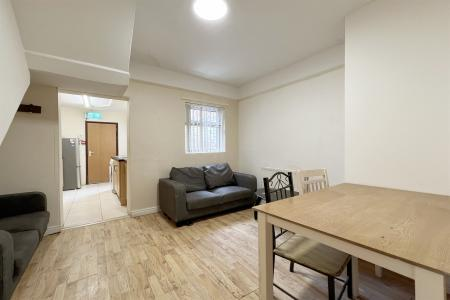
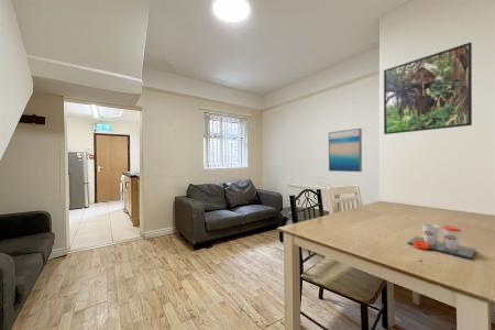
+ cup (437, 237)
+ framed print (421, 94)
+ wall art (343, 151)
